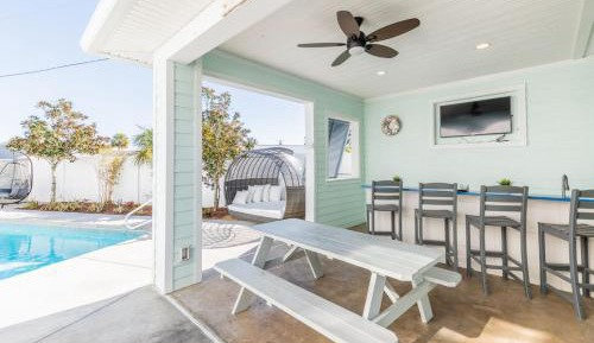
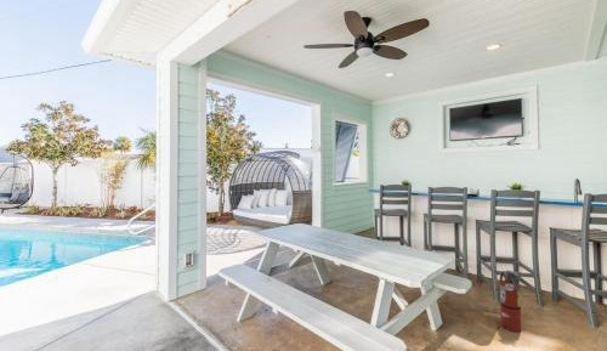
+ fire extinguisher (507, 296)
